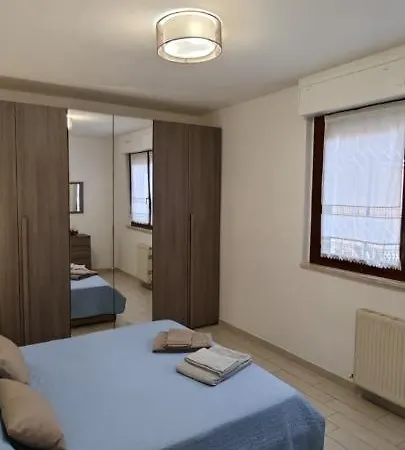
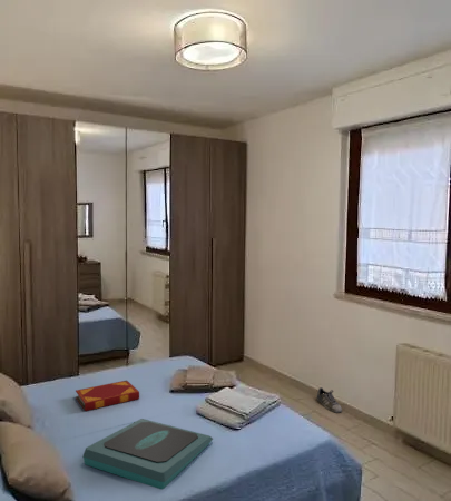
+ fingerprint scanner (150, 444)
+ hardback book (107, 394)
+ shoe (329, 397)
